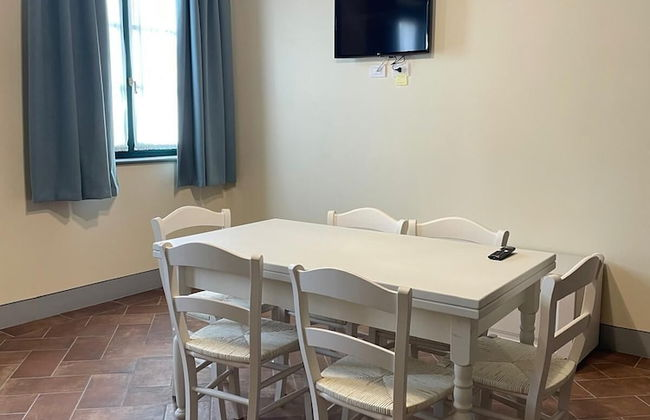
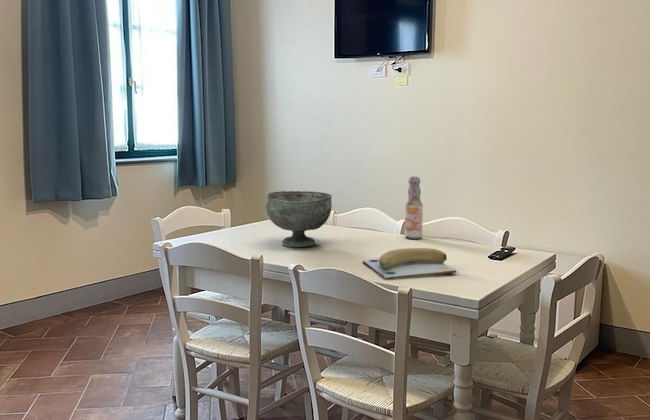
+ decorative bowl (299, 219)
+ bottle (414, 207)
+ banana (407, 258)
